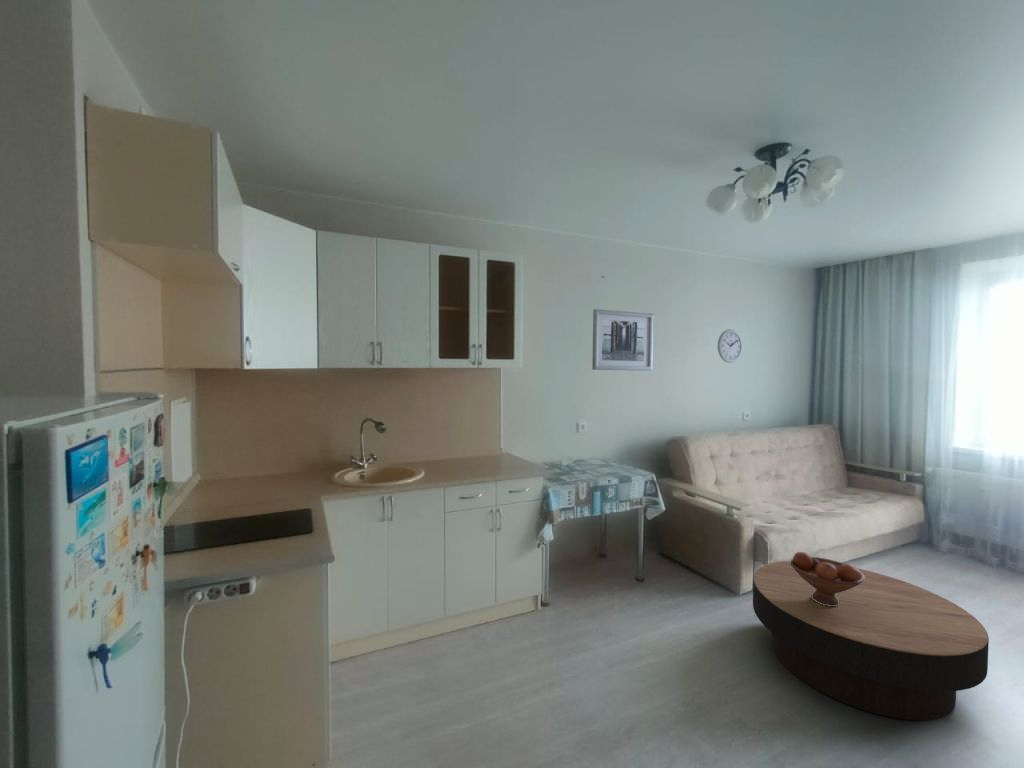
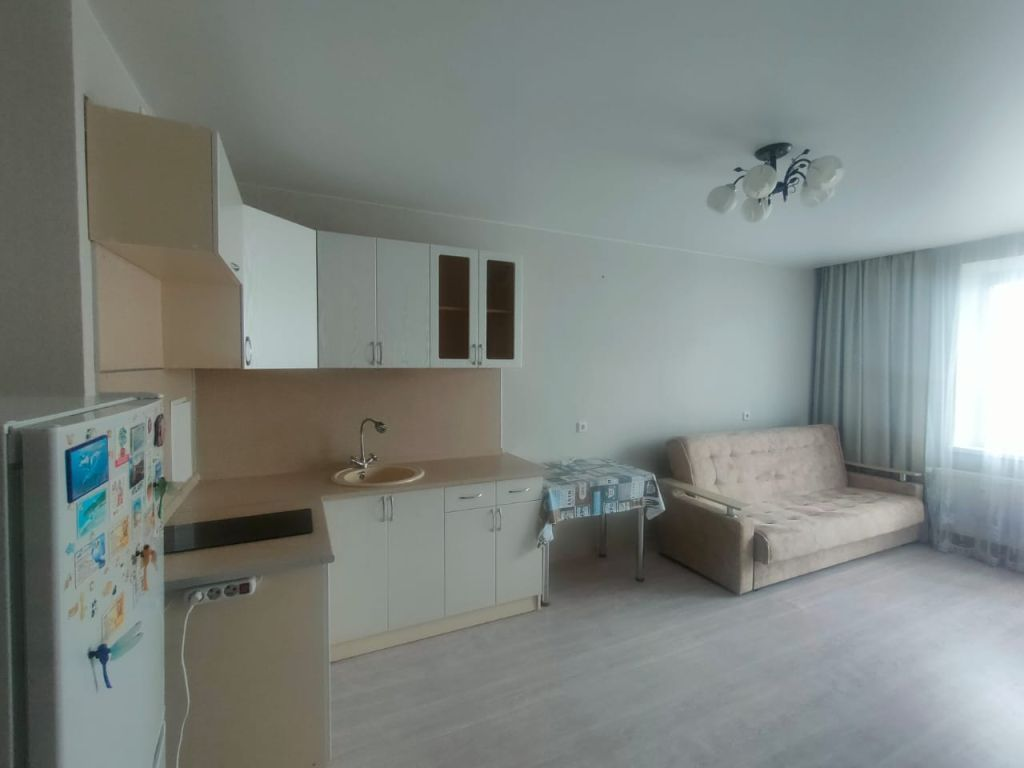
- wall clock (730, 346)
- coffee table (855, 631)
- fruit bowl (825, 578)
- wall art (623, 340)
